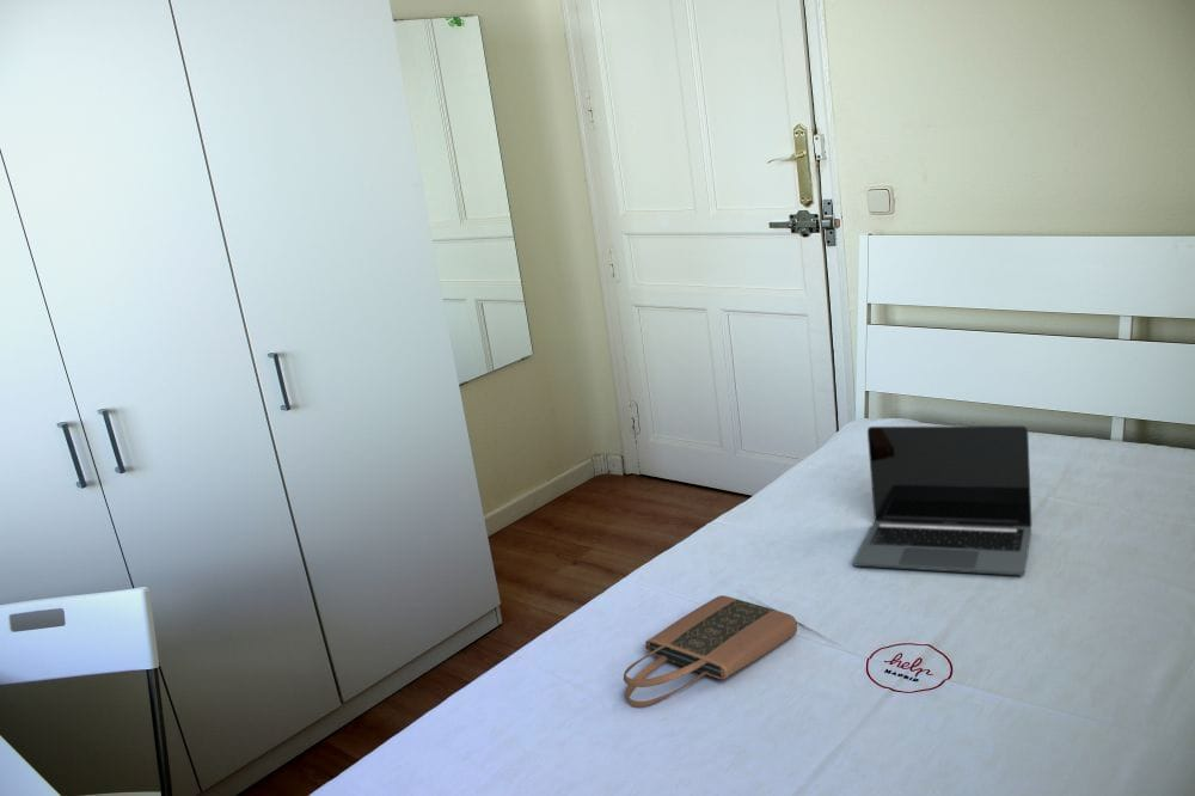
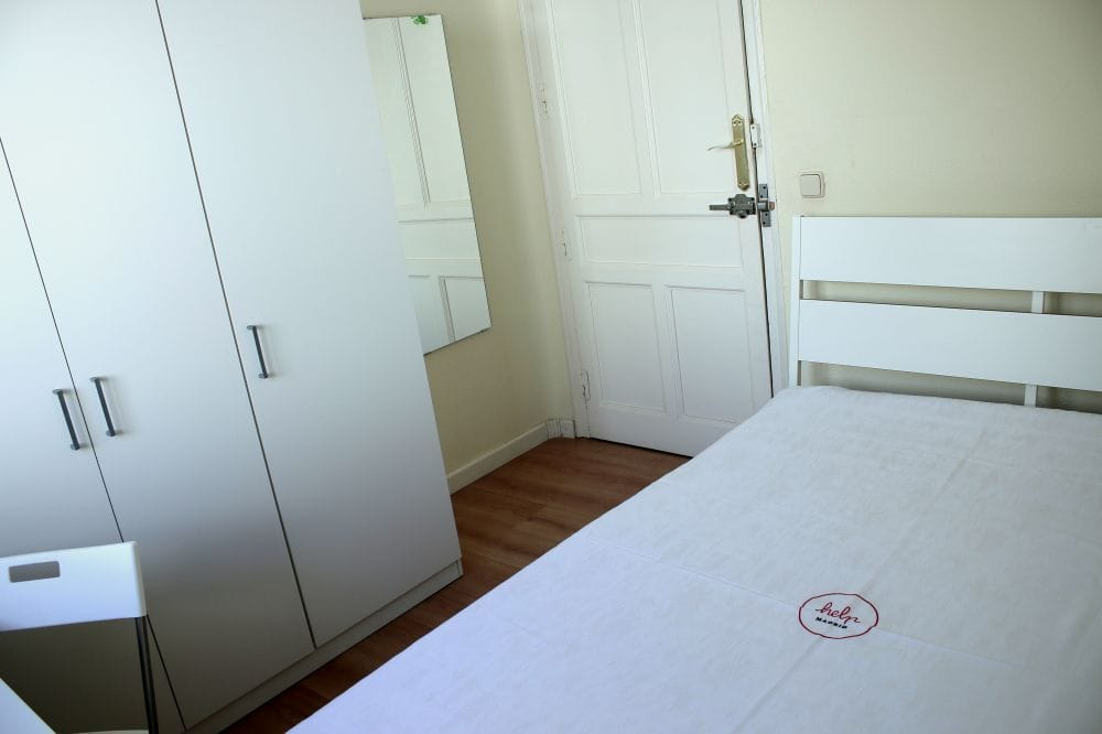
- laptop (939, 496)
- tote bag (698, 648)
